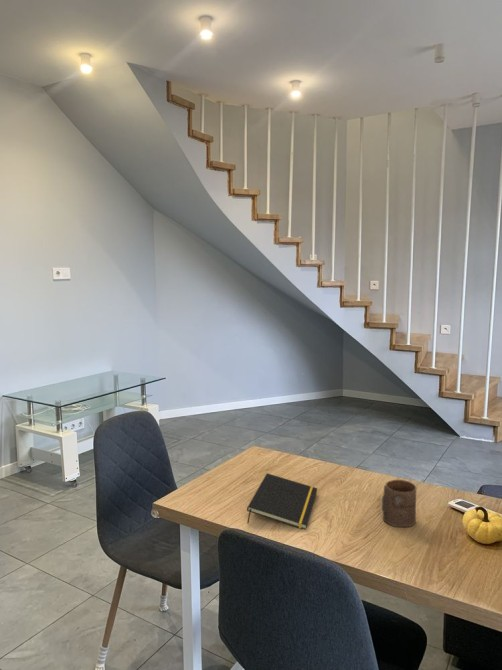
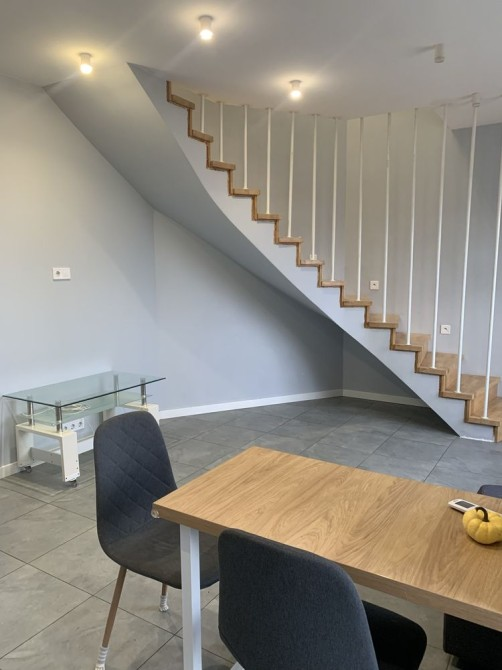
- notepad (284, 498)
- cup (399, 503)
